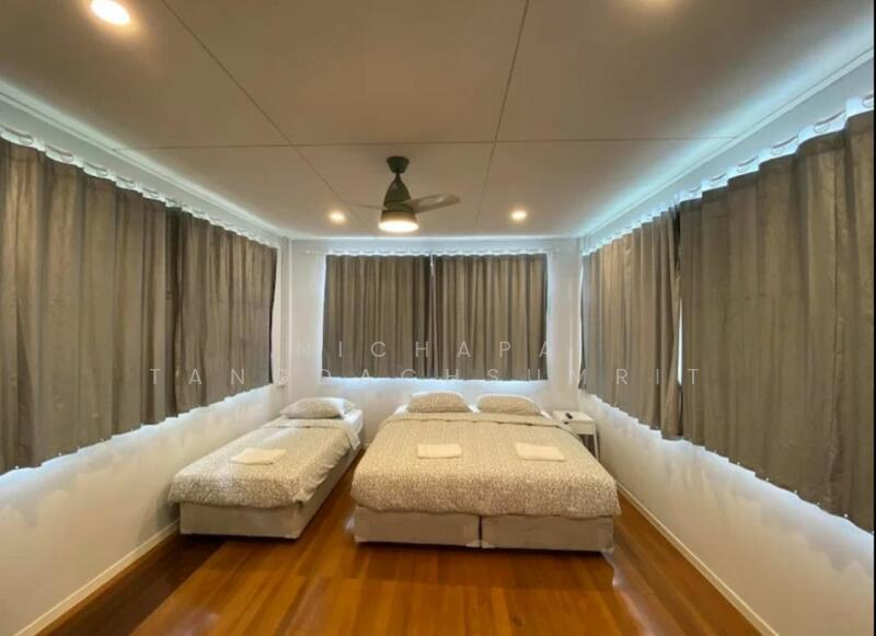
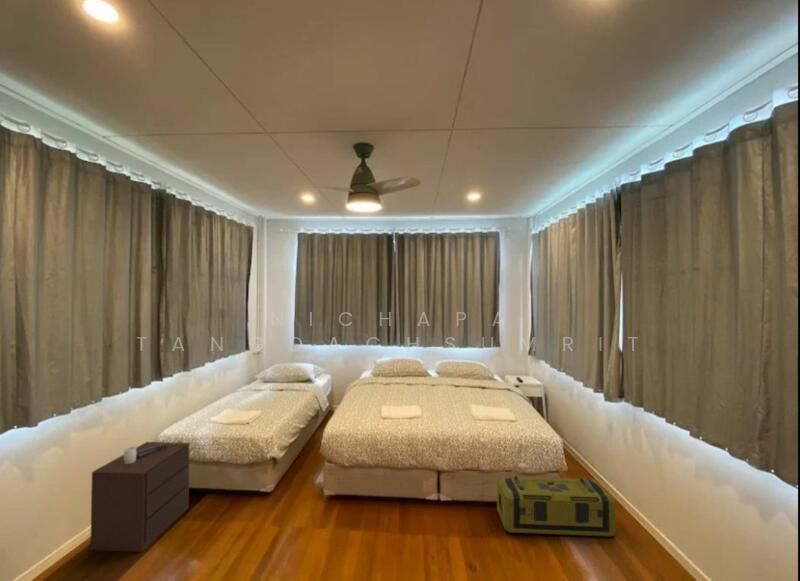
+ nightstand (145, 485)
+ suitcase (553, 502)
